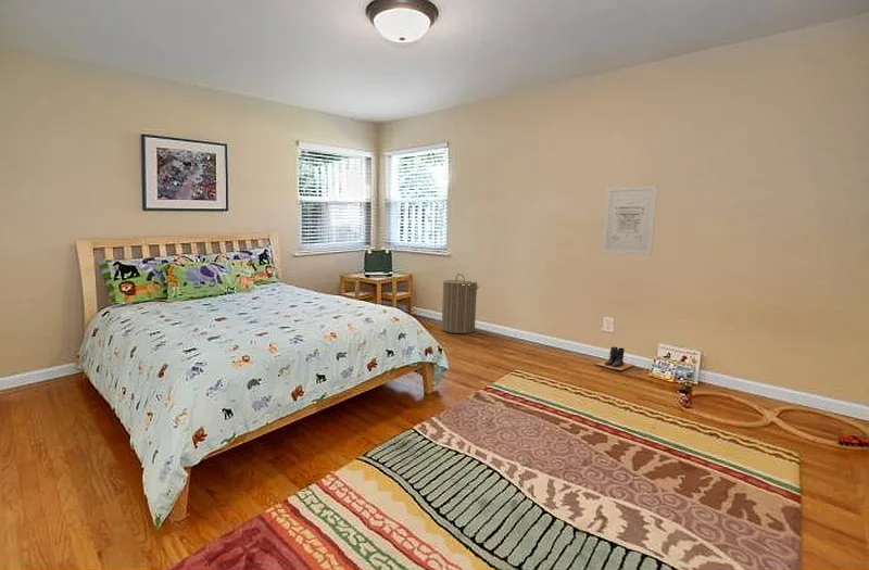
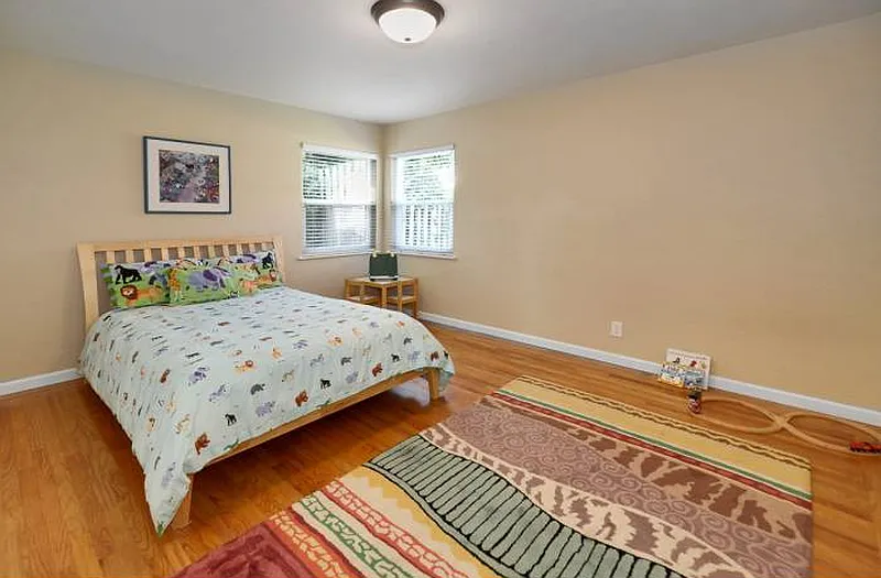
- boots (615, 356)
- laundry hamper (458, 302)
- wall art (628, 220)
